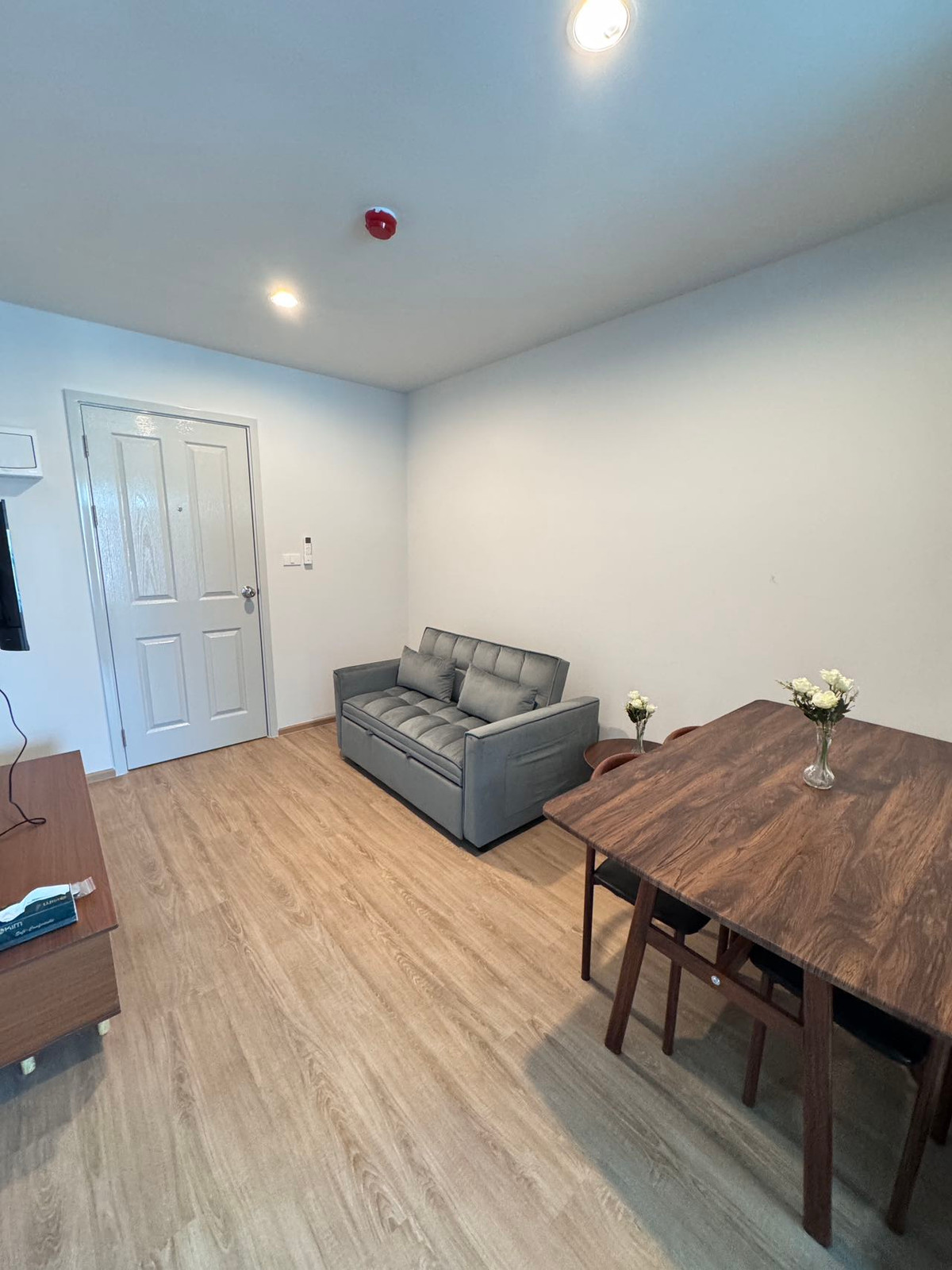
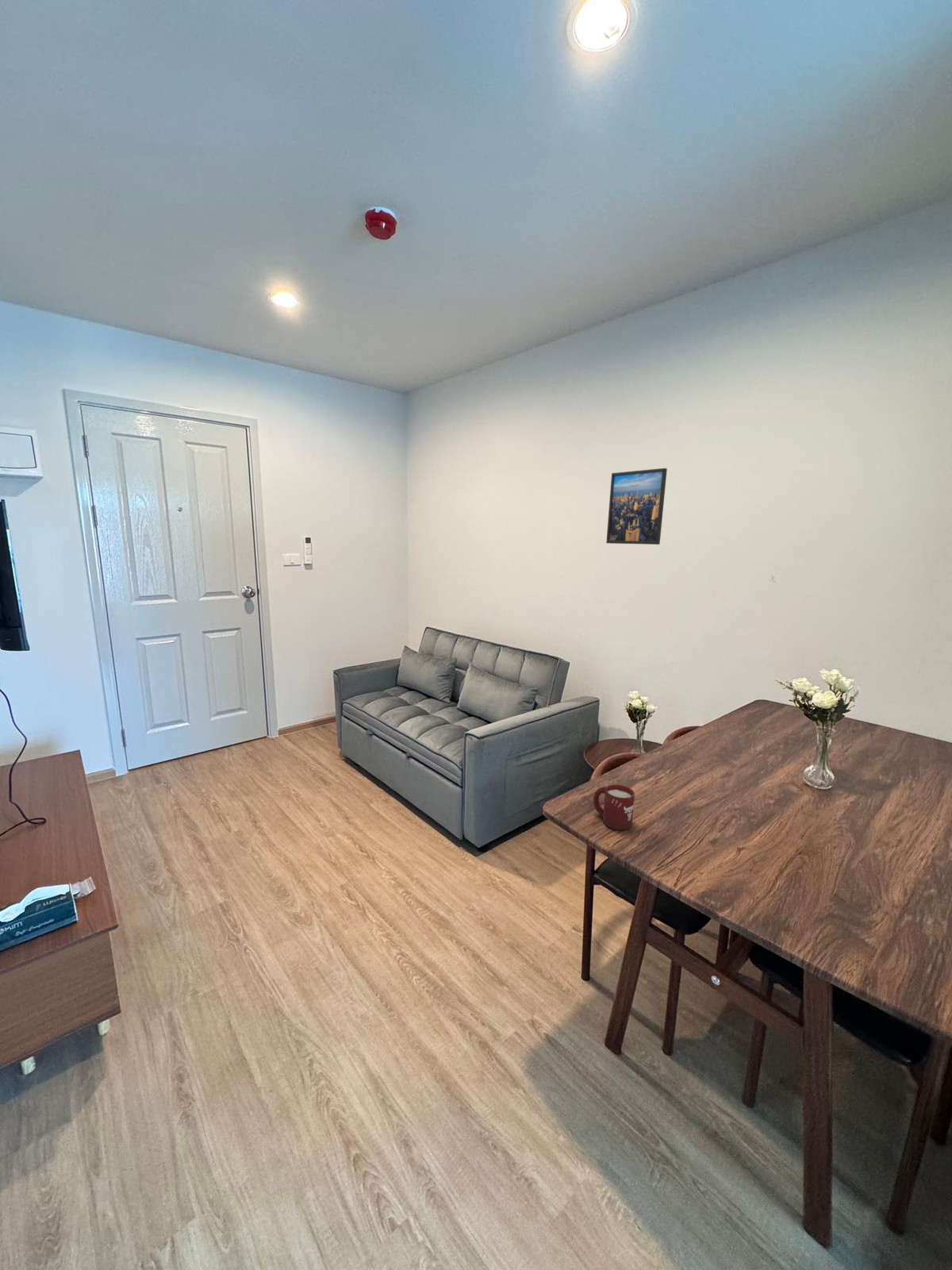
+ cup (612, 804)
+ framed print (635, 507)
